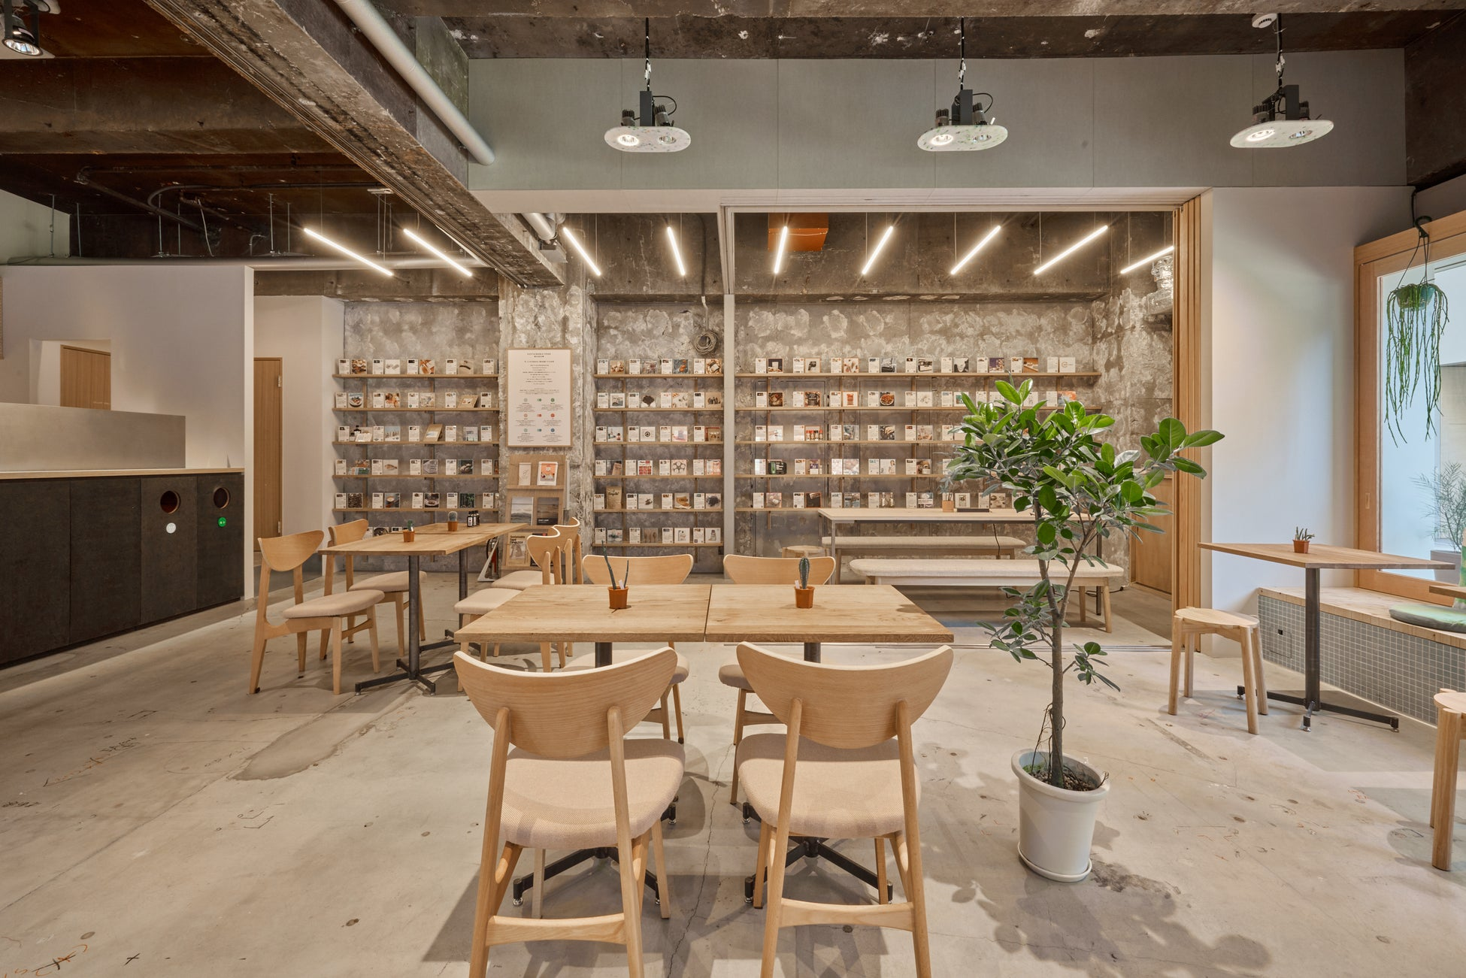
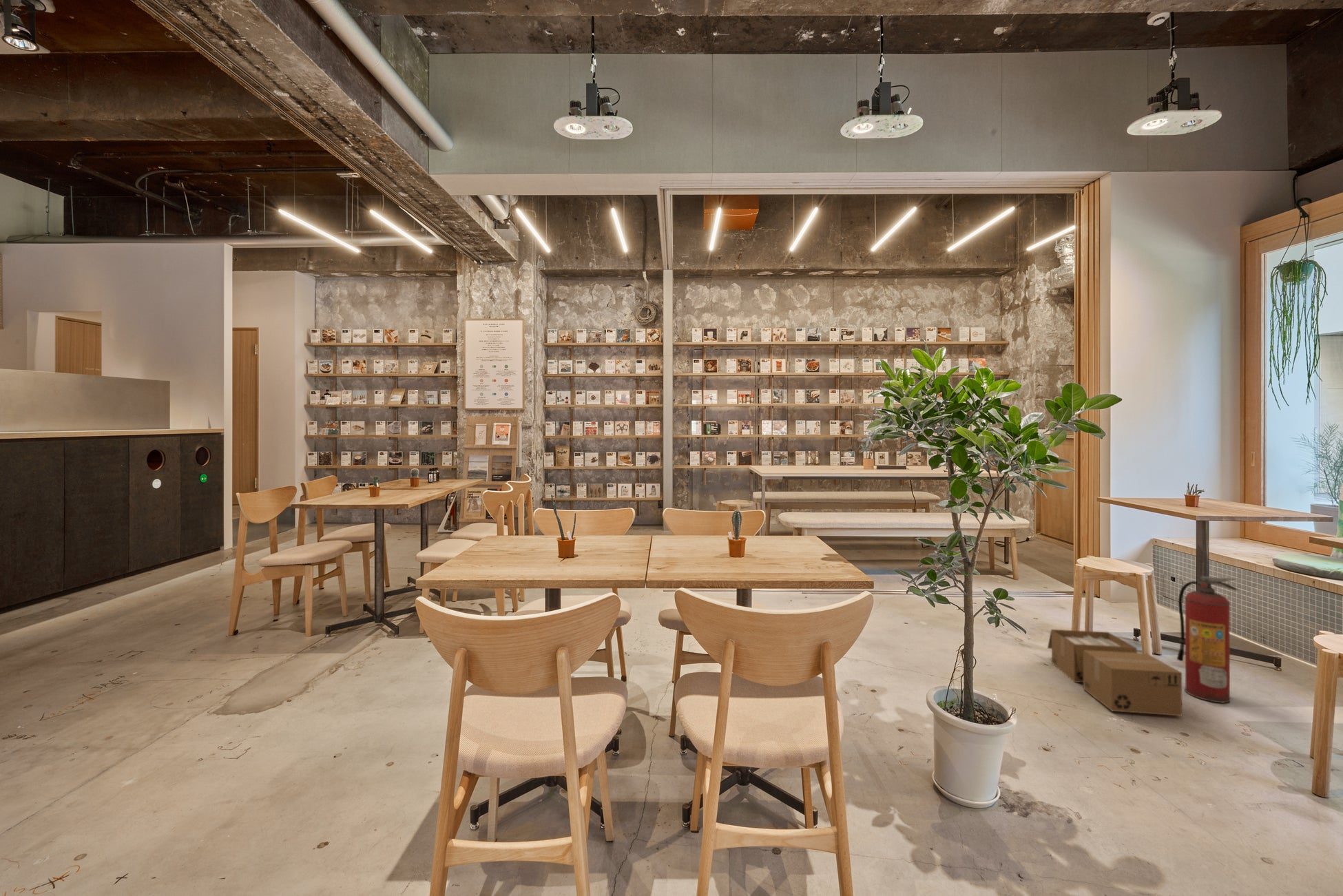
+ fire extinguisher (1206, 634)
+ cardboard box (1107, 666)
